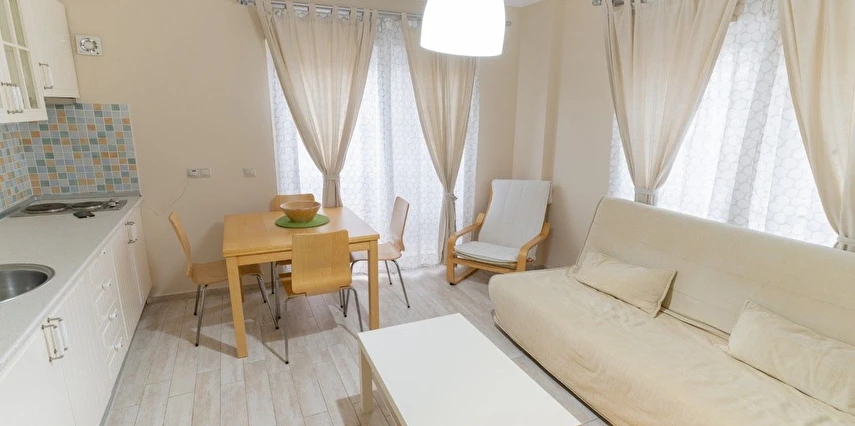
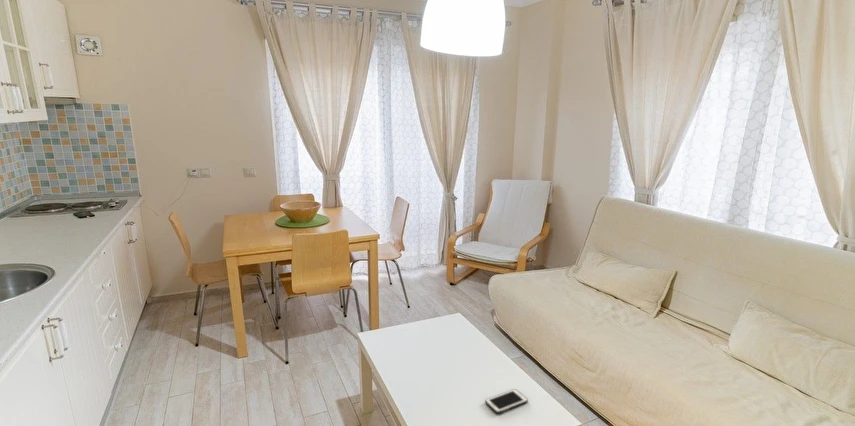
+ cell phone (506, 400)
